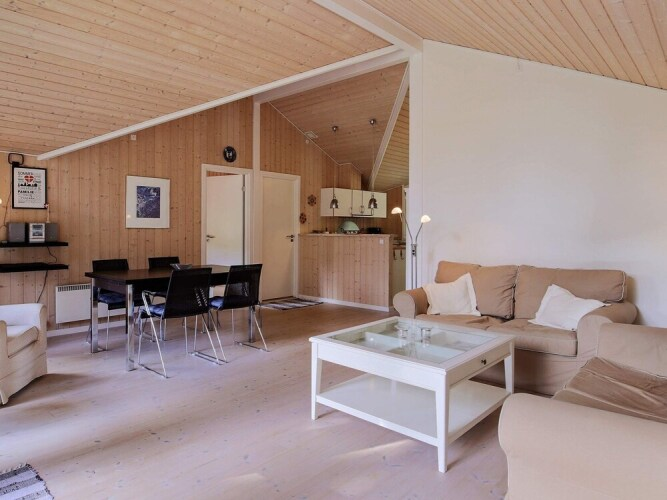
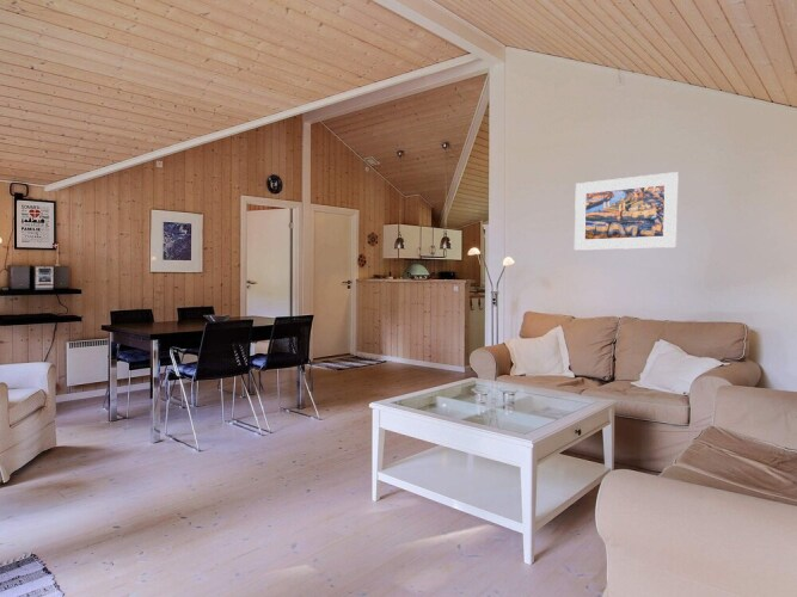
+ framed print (623, 214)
